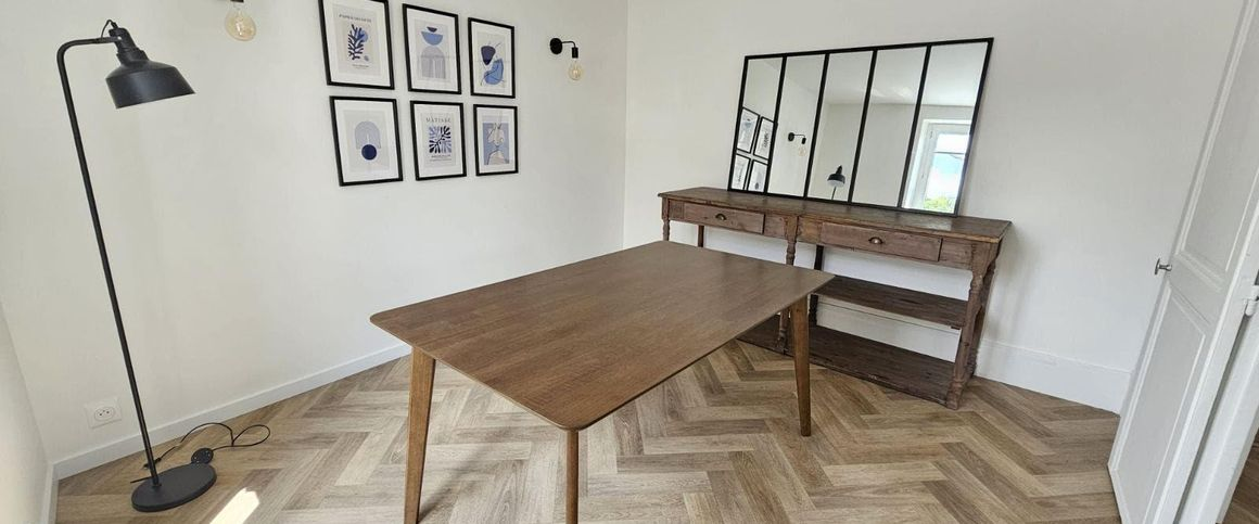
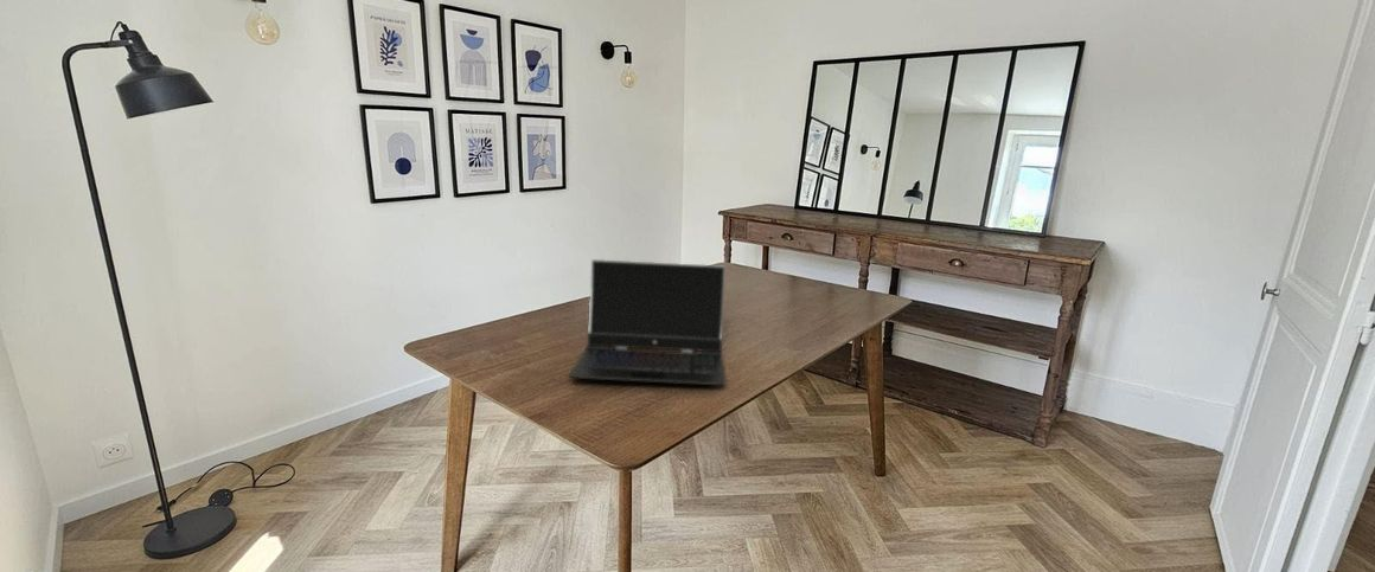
+ laptop computer (652, 319)
